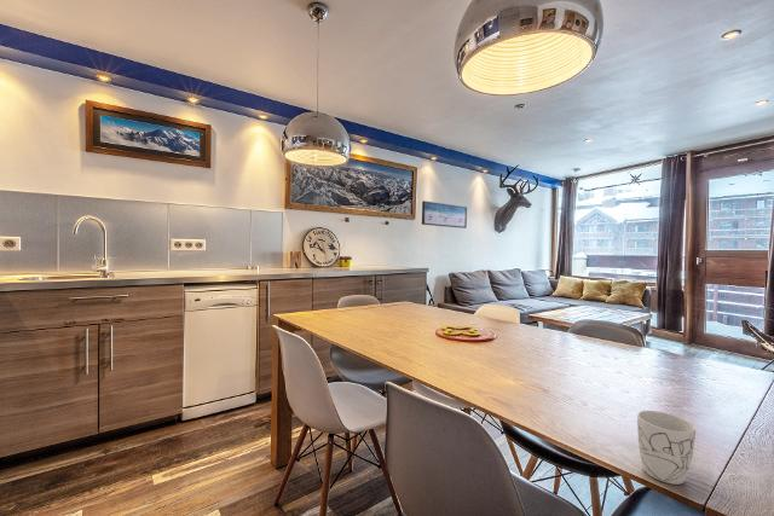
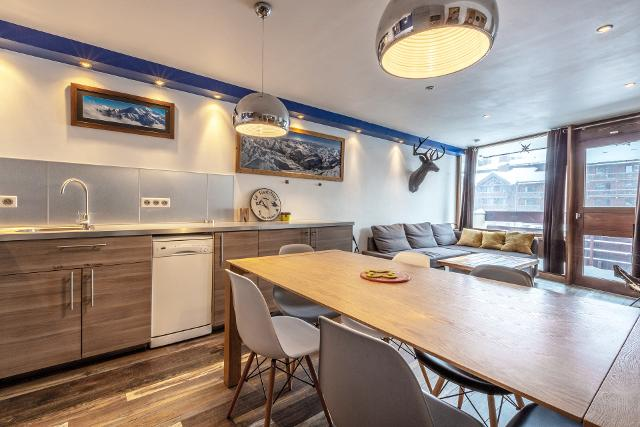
- wall art (445, 215)
- mug (664, 443)
